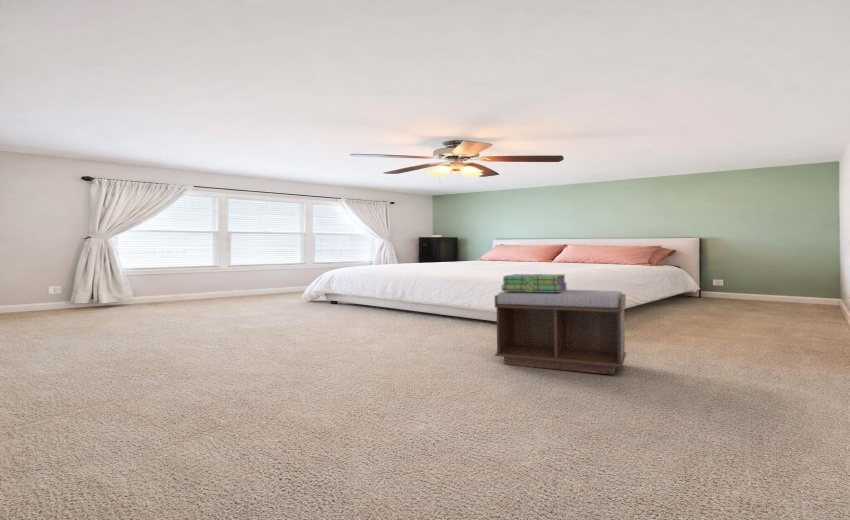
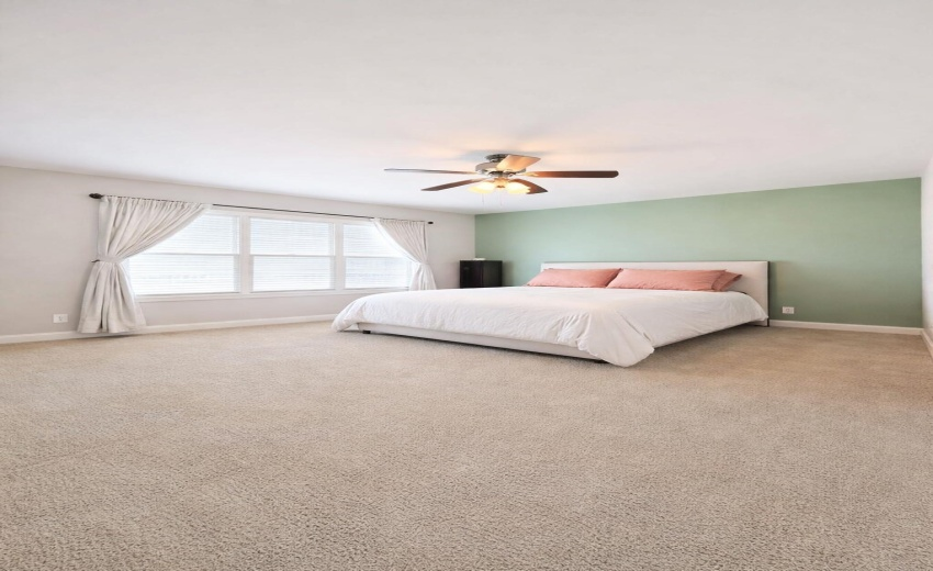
- bench (560, 327)
- stack of books (534, 282)
